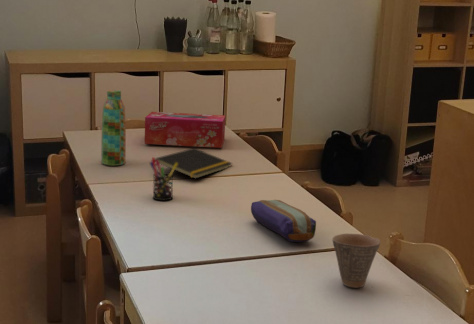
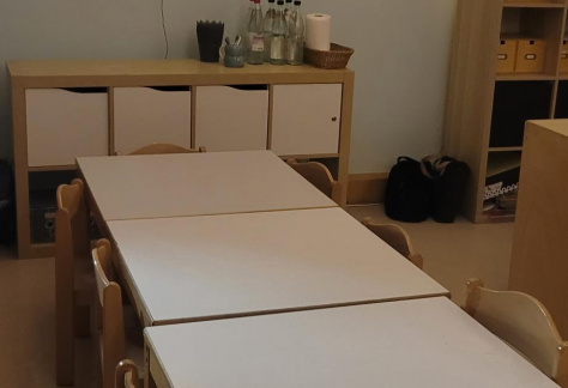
- pen holder (161, 178)
- tissue box (185, 129)
- cup (354, 261)
- pencil case (282, 219)
- notepad (194, 162)
- water bottle (113, 127)
